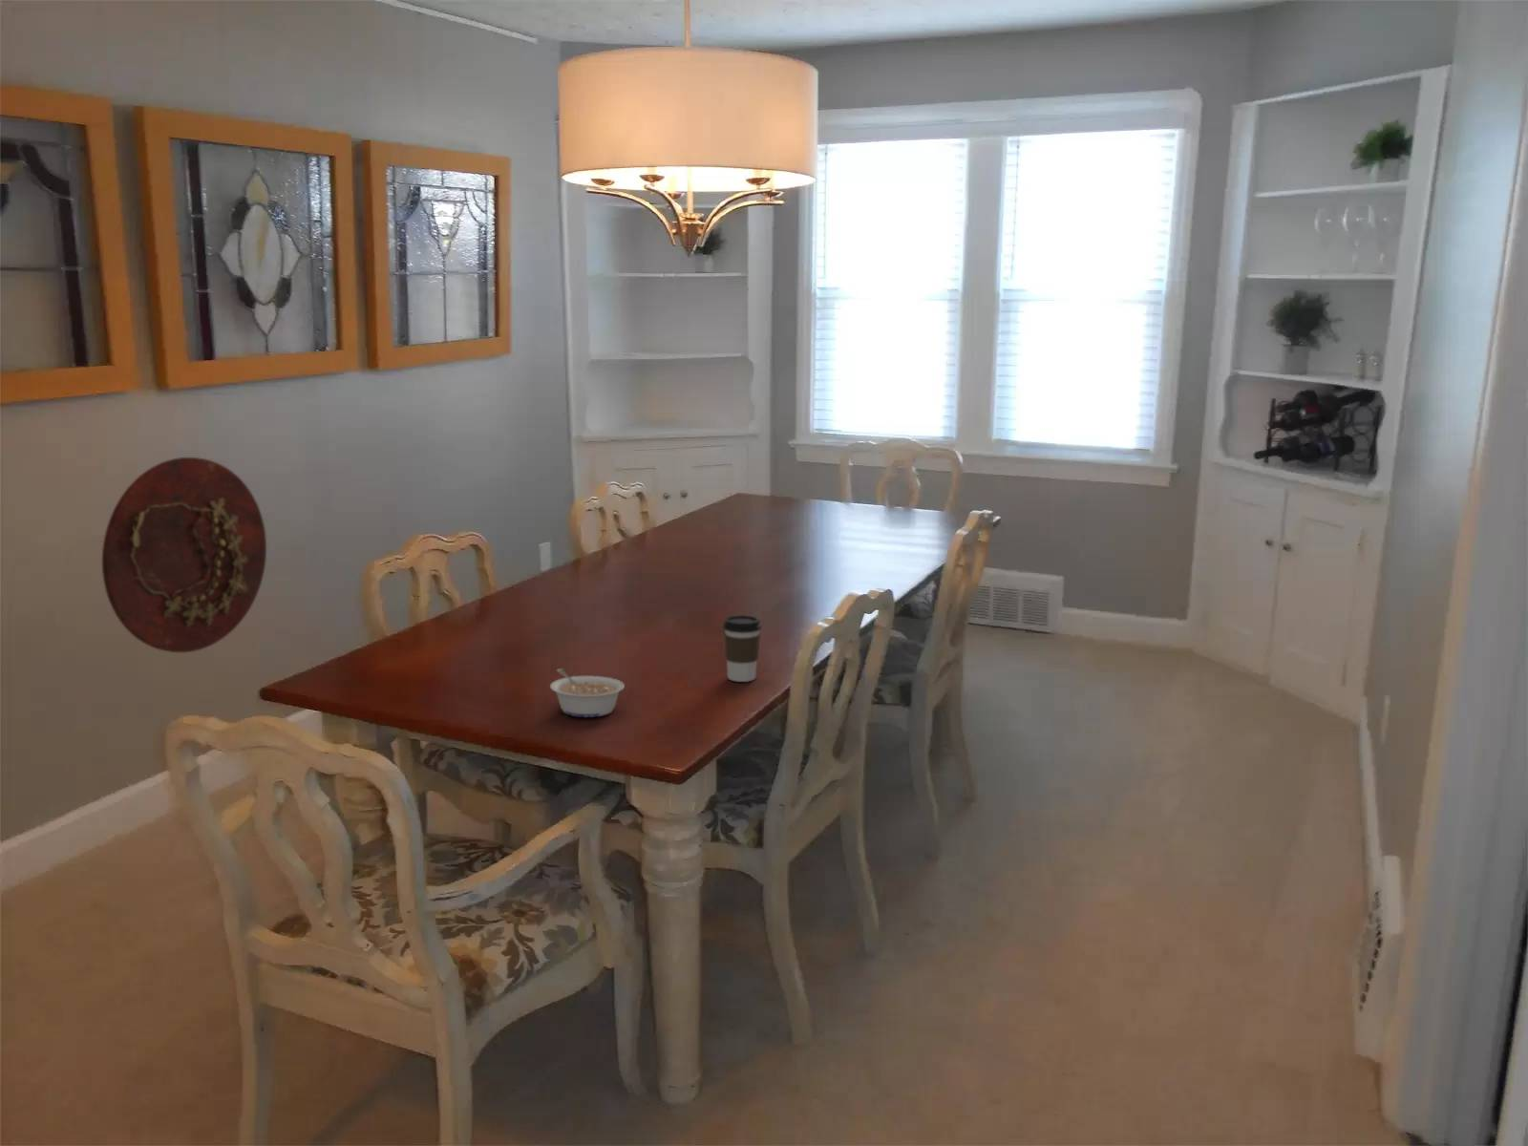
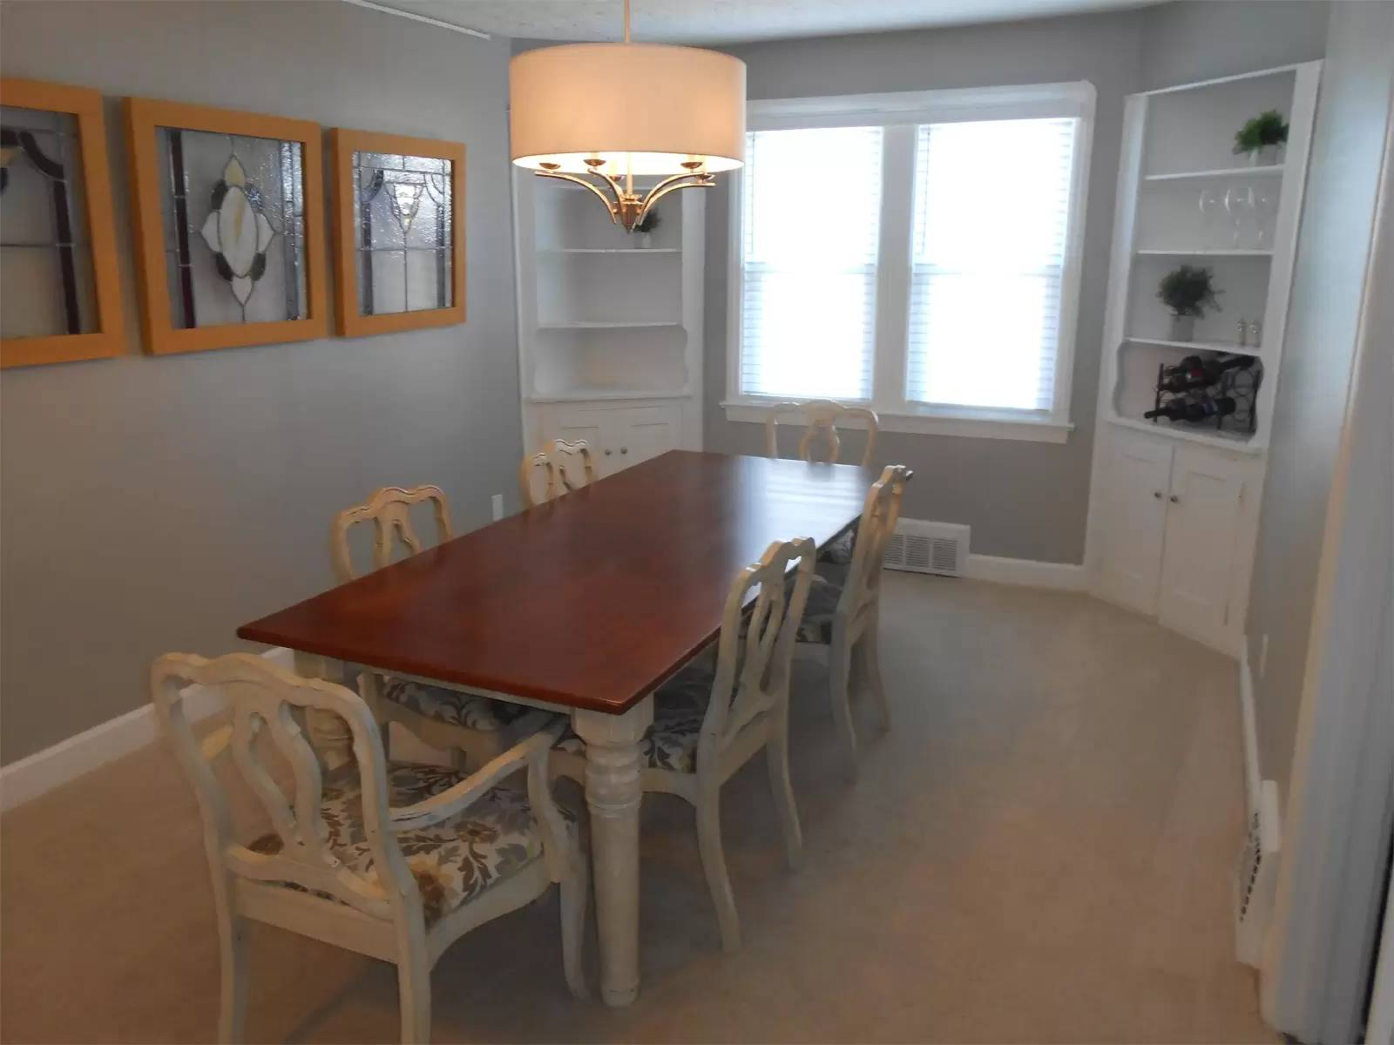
- legume (585, 695)
- coffee cup (741, 649)
- decorative platter (194, 555)
